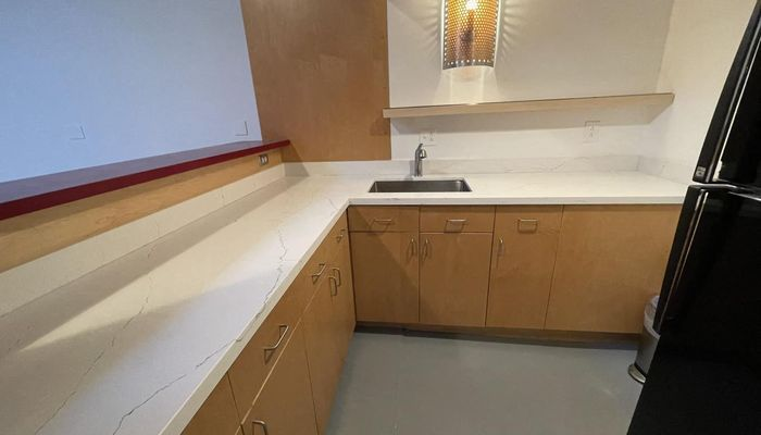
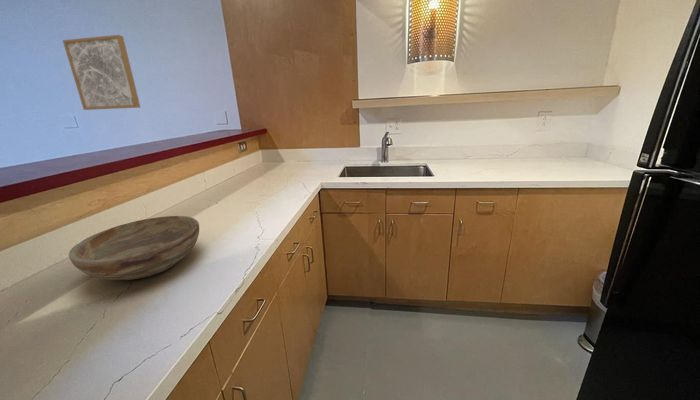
+ bowl (144, 249)
+ wall art (102, 74)
